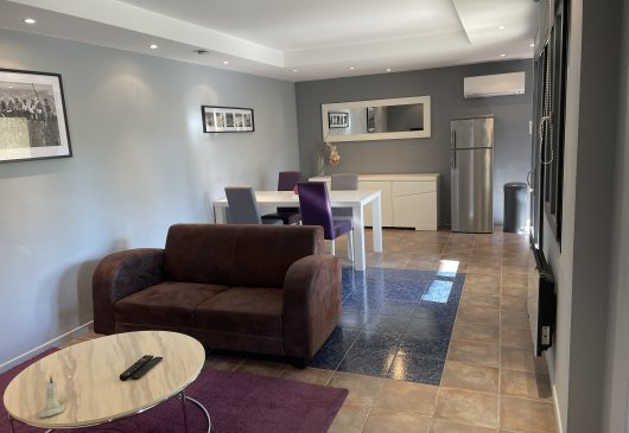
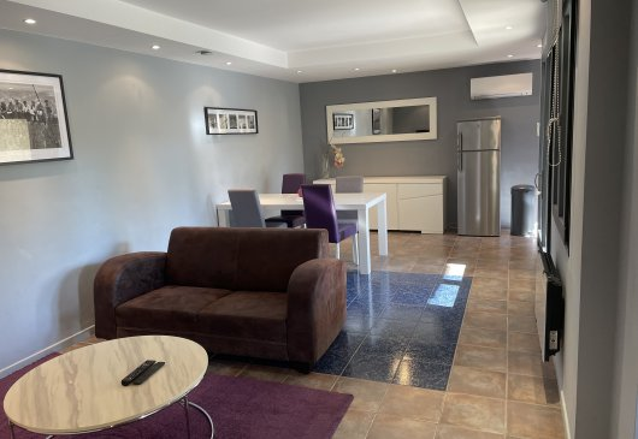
- candle (49, 394)
